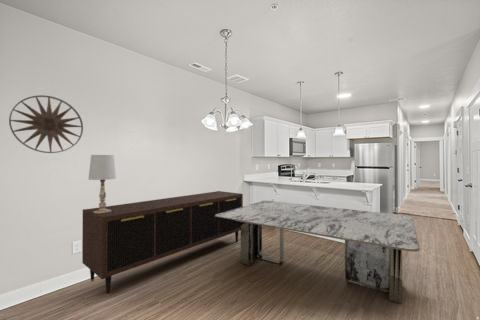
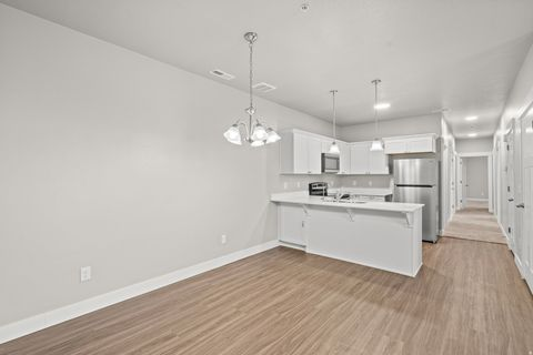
- dining table (314, 234)
- wall art (49, 124)
- table lamp (102, 183)
- sideboard (178, 229)
